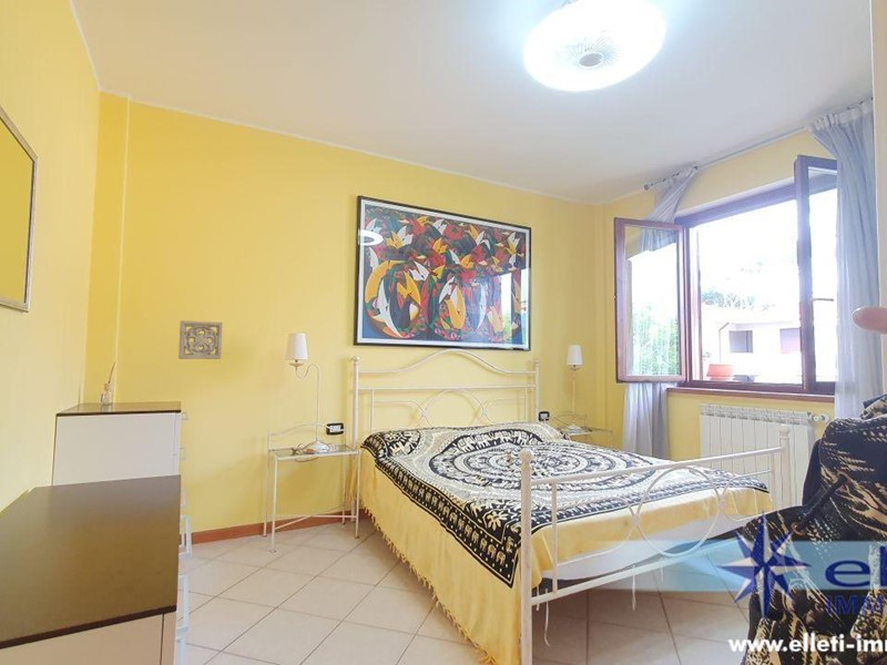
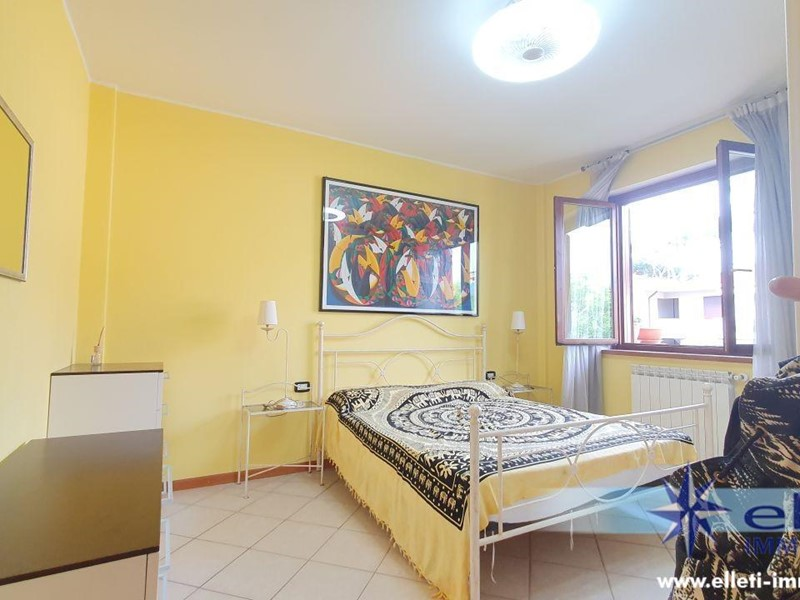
- wall ornament (201, 340)
